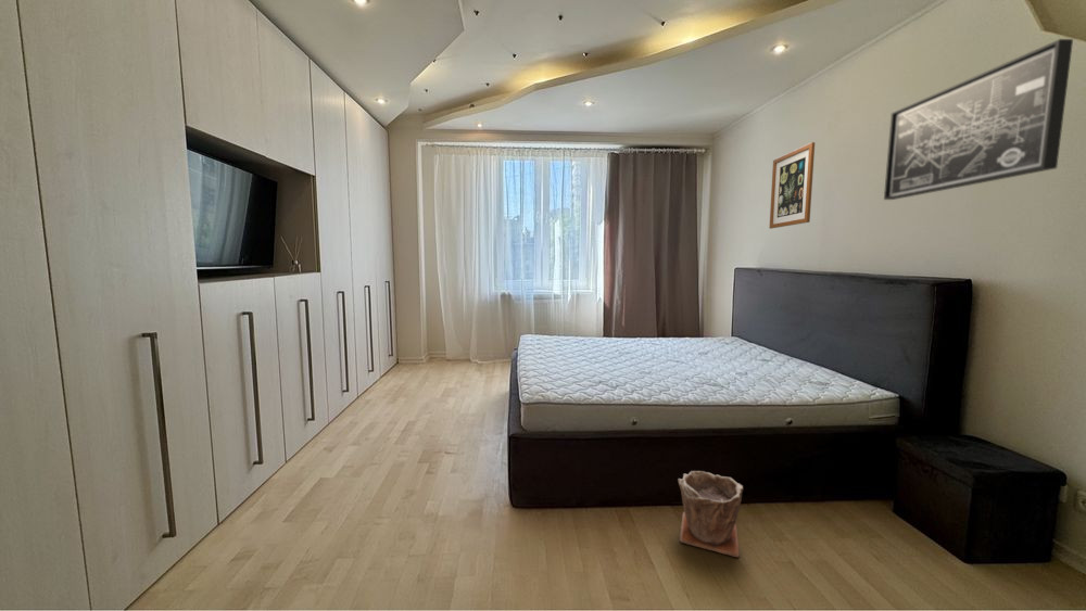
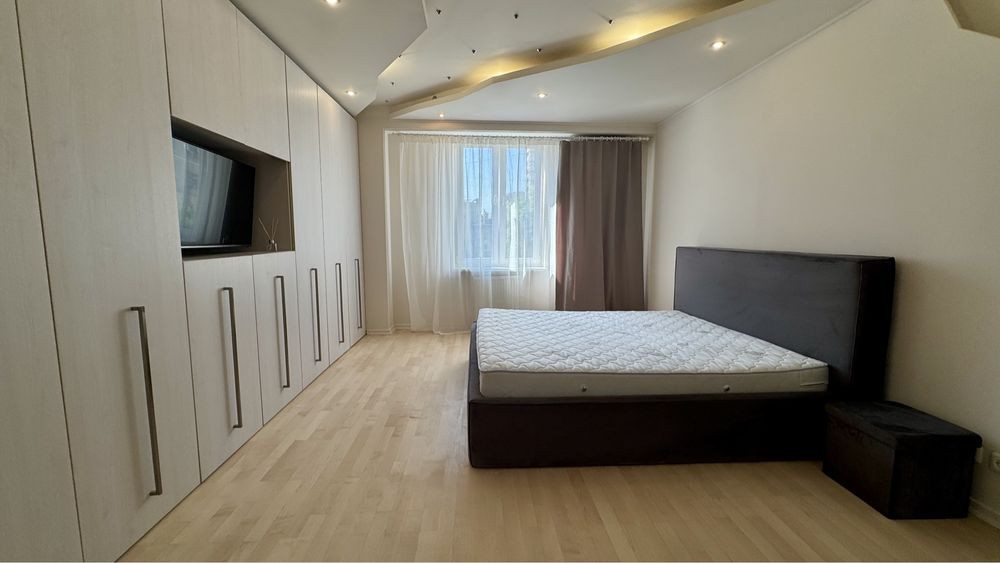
- wall art (790, 189)
- wall art (959, 136)
- plant pot (709, 507)
